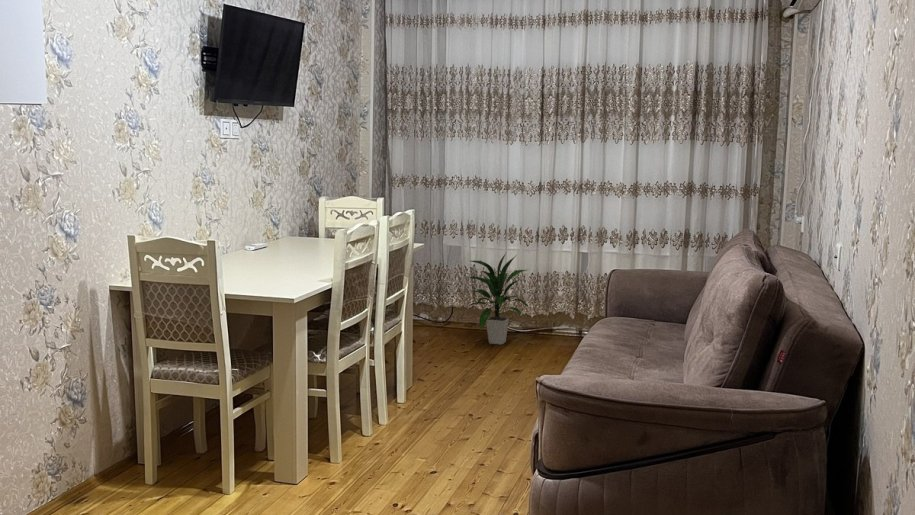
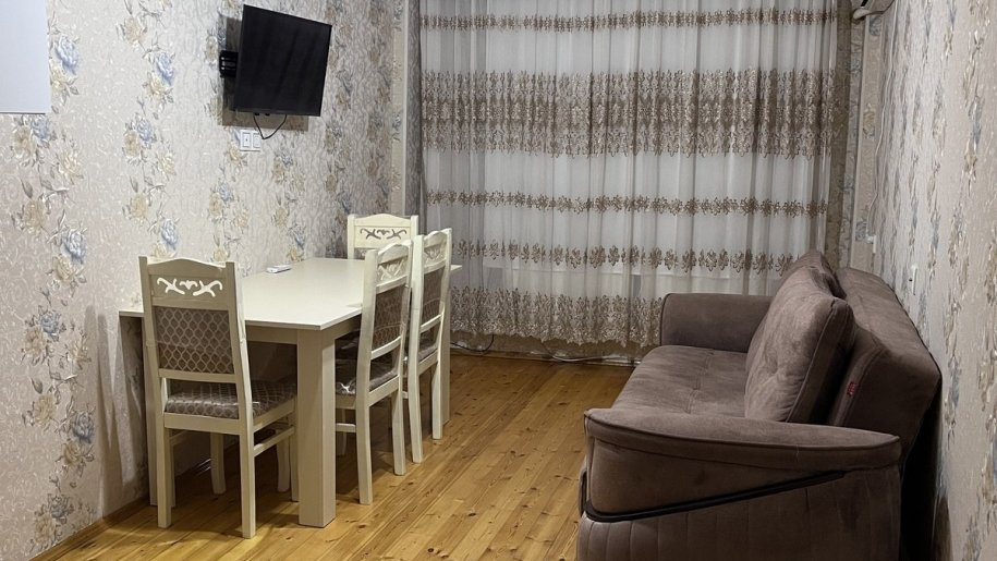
- indoor plant (494, 297)
